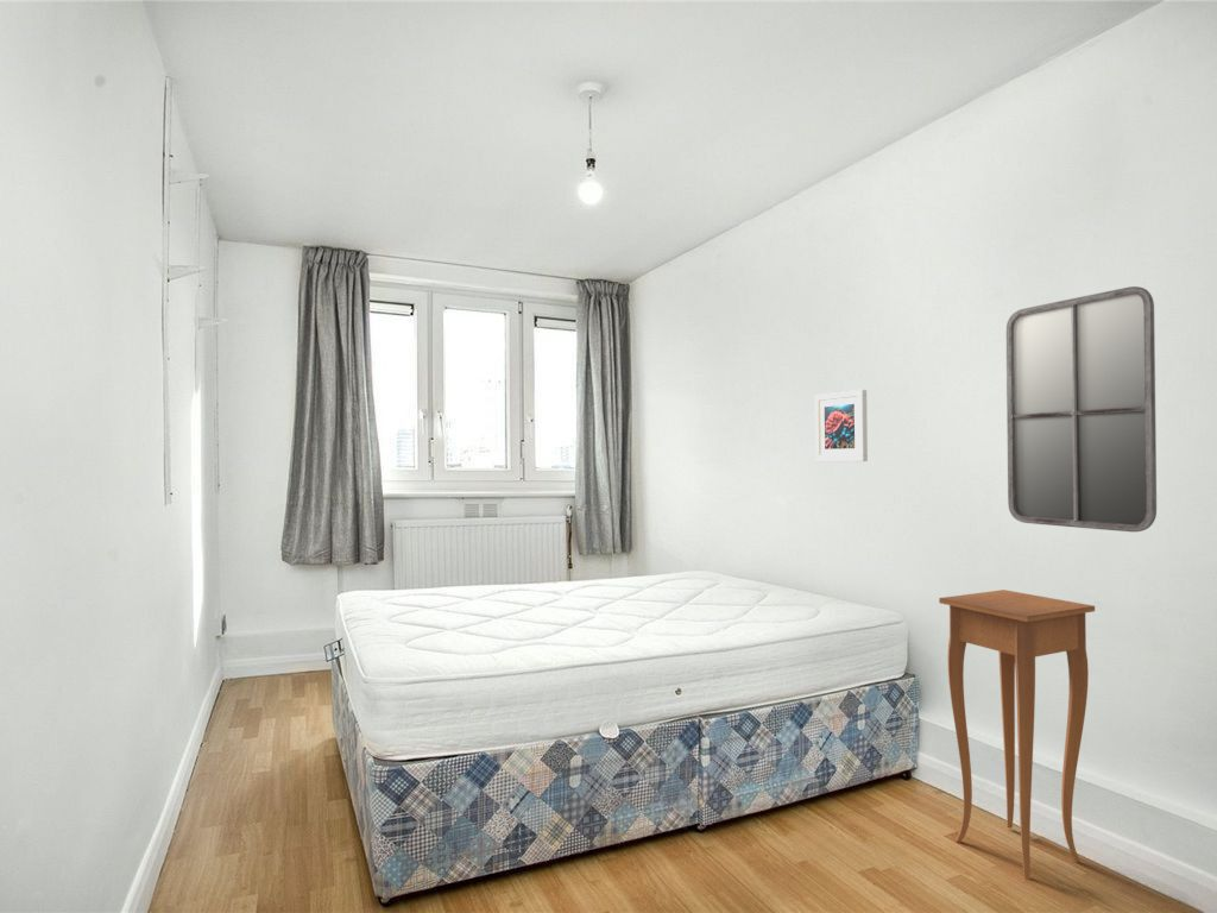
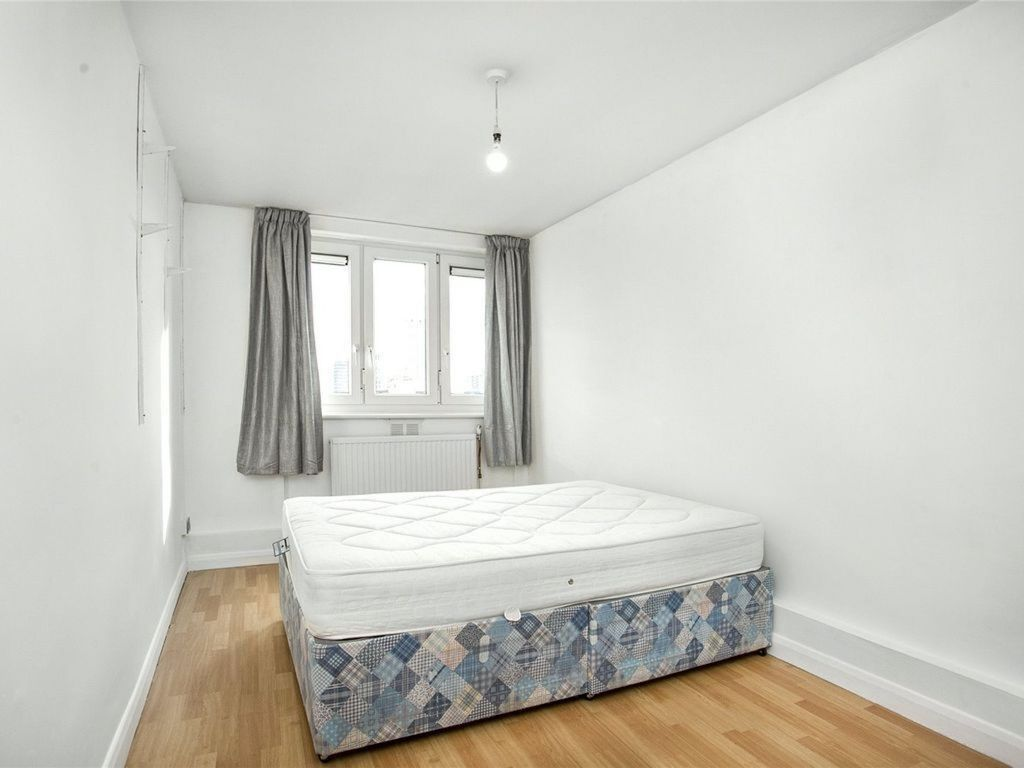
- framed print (839, 427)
- home mirror (1074, 413)
- side table (1014, 726)
